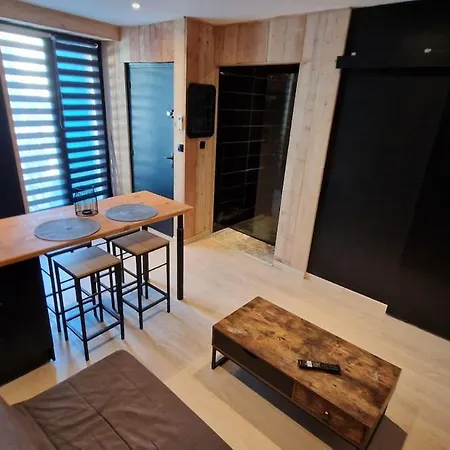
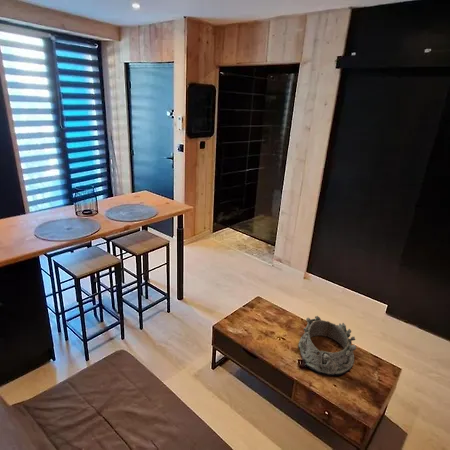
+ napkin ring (329, 337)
